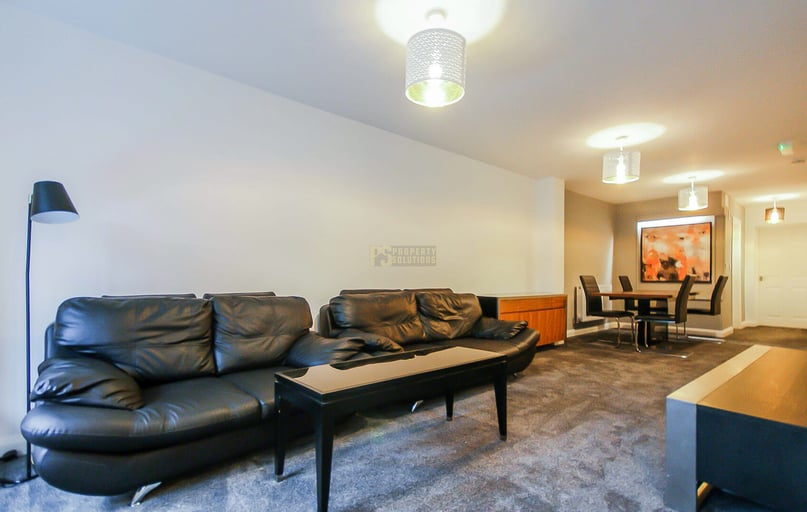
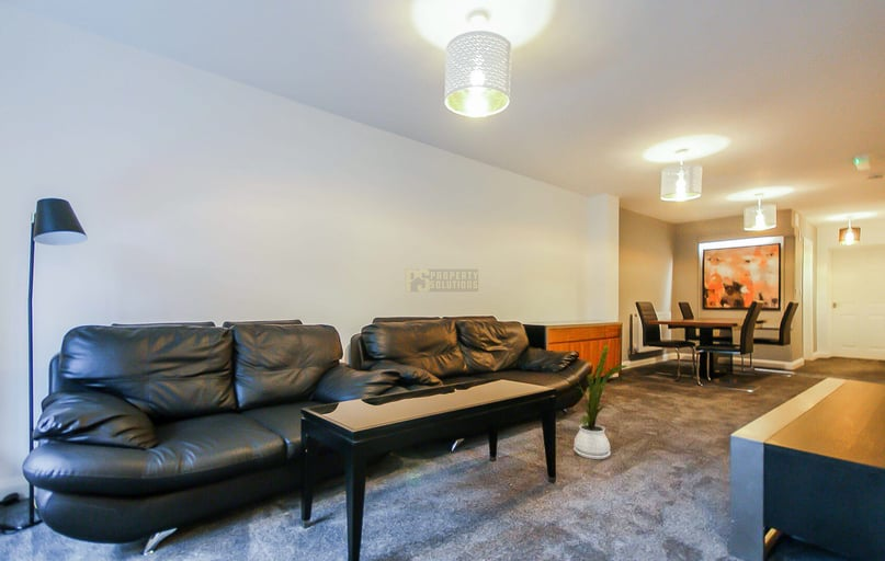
+ house plant (594, 400)
